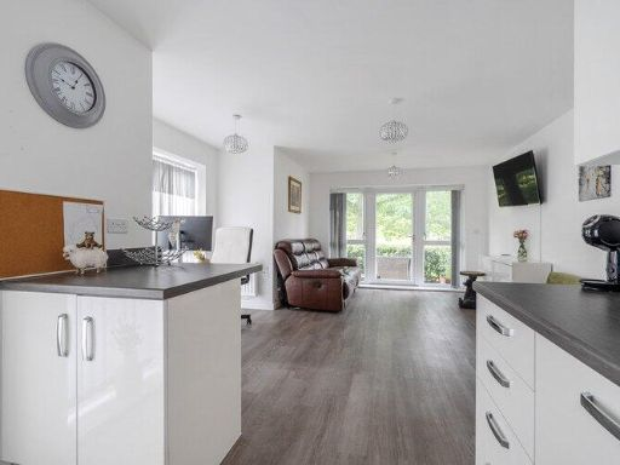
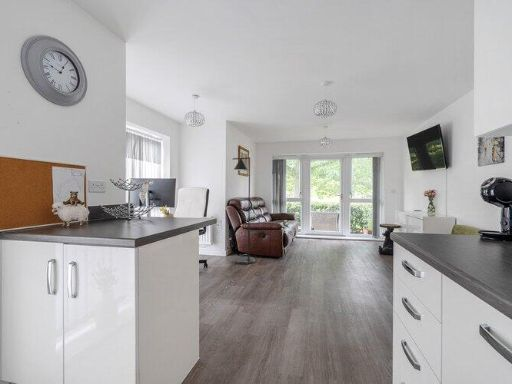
+ floor lamp (248, 209)
